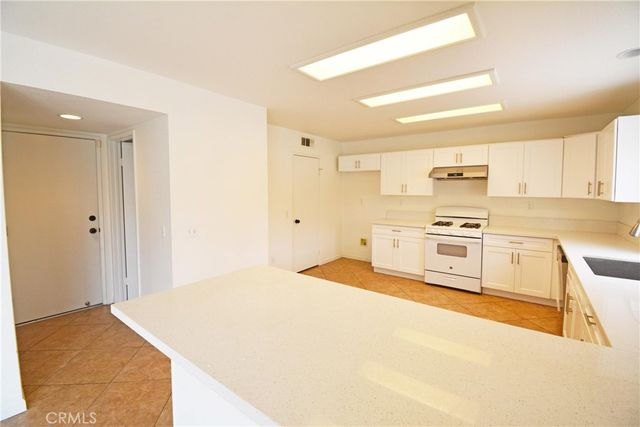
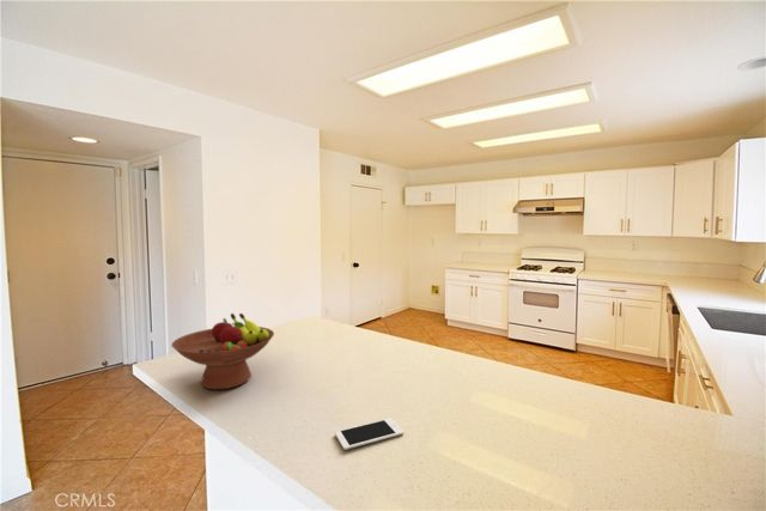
+ fruit bowl (225, 351)
+ cell phone (369, 432)
